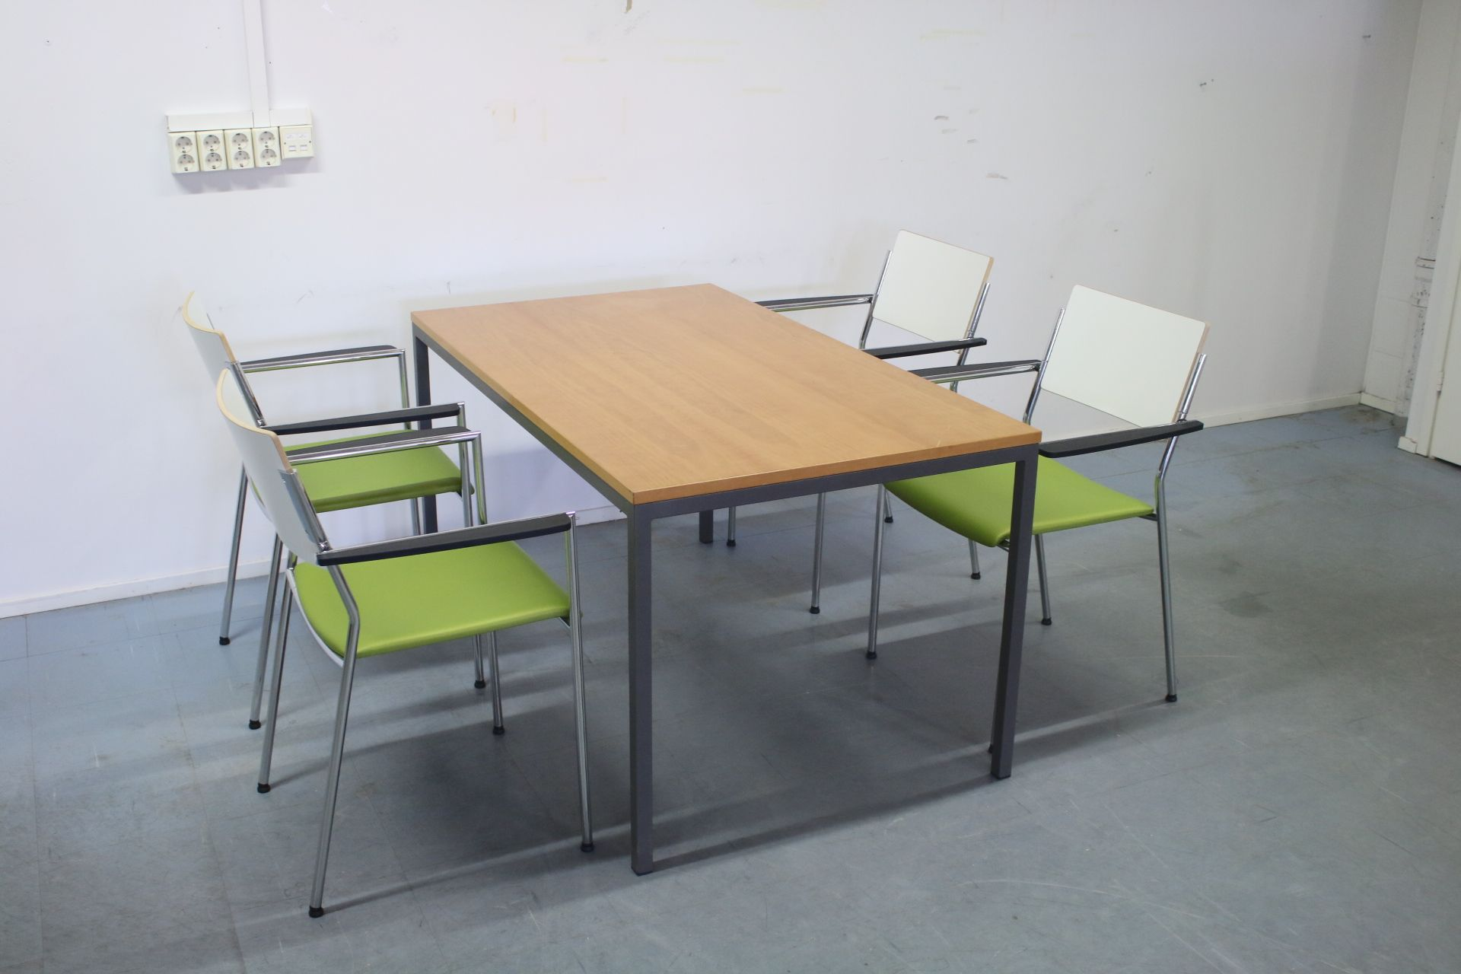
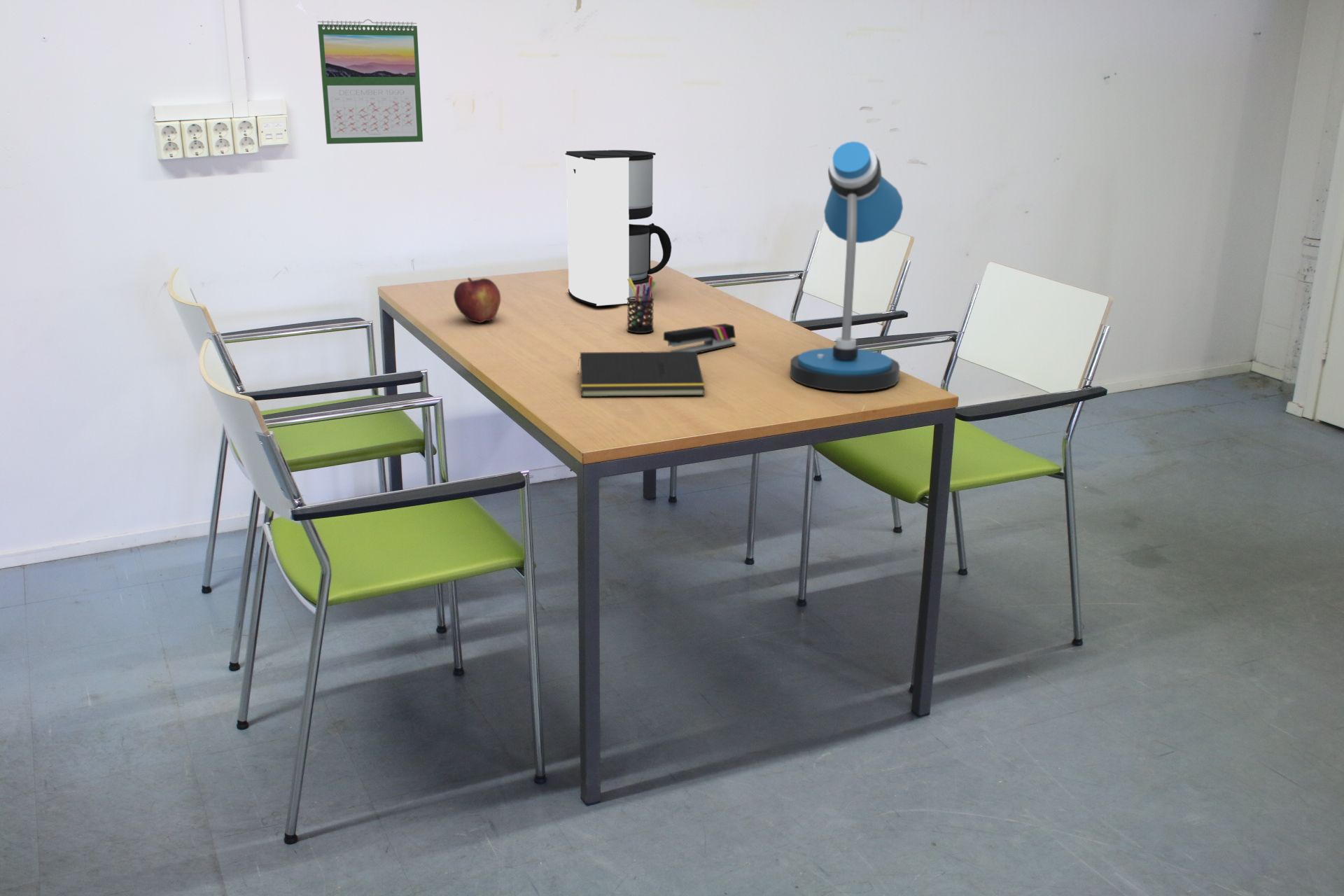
+ calendar (372, 81)
+ stapler (699, 338)
+ fruit (478, 299)
+ desk lamp (849, 259)
+ pen holder (643, 302)
+ coffee maker (622, 226)
+ notepad (640, 373)
